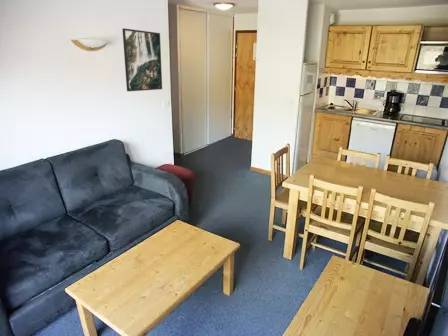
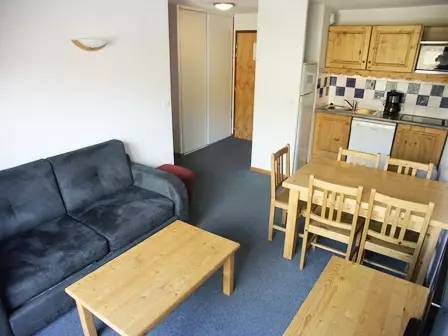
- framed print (143, 61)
